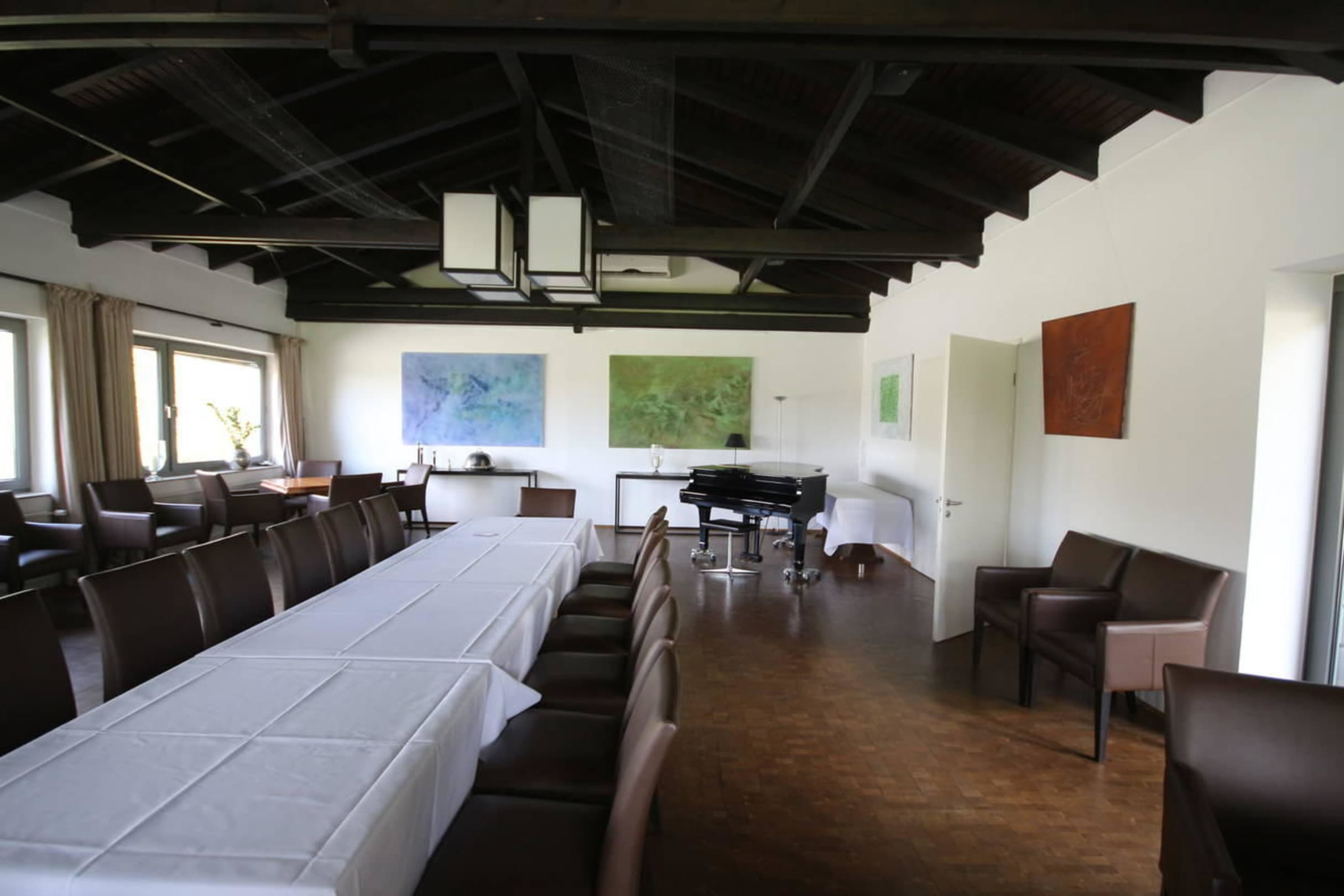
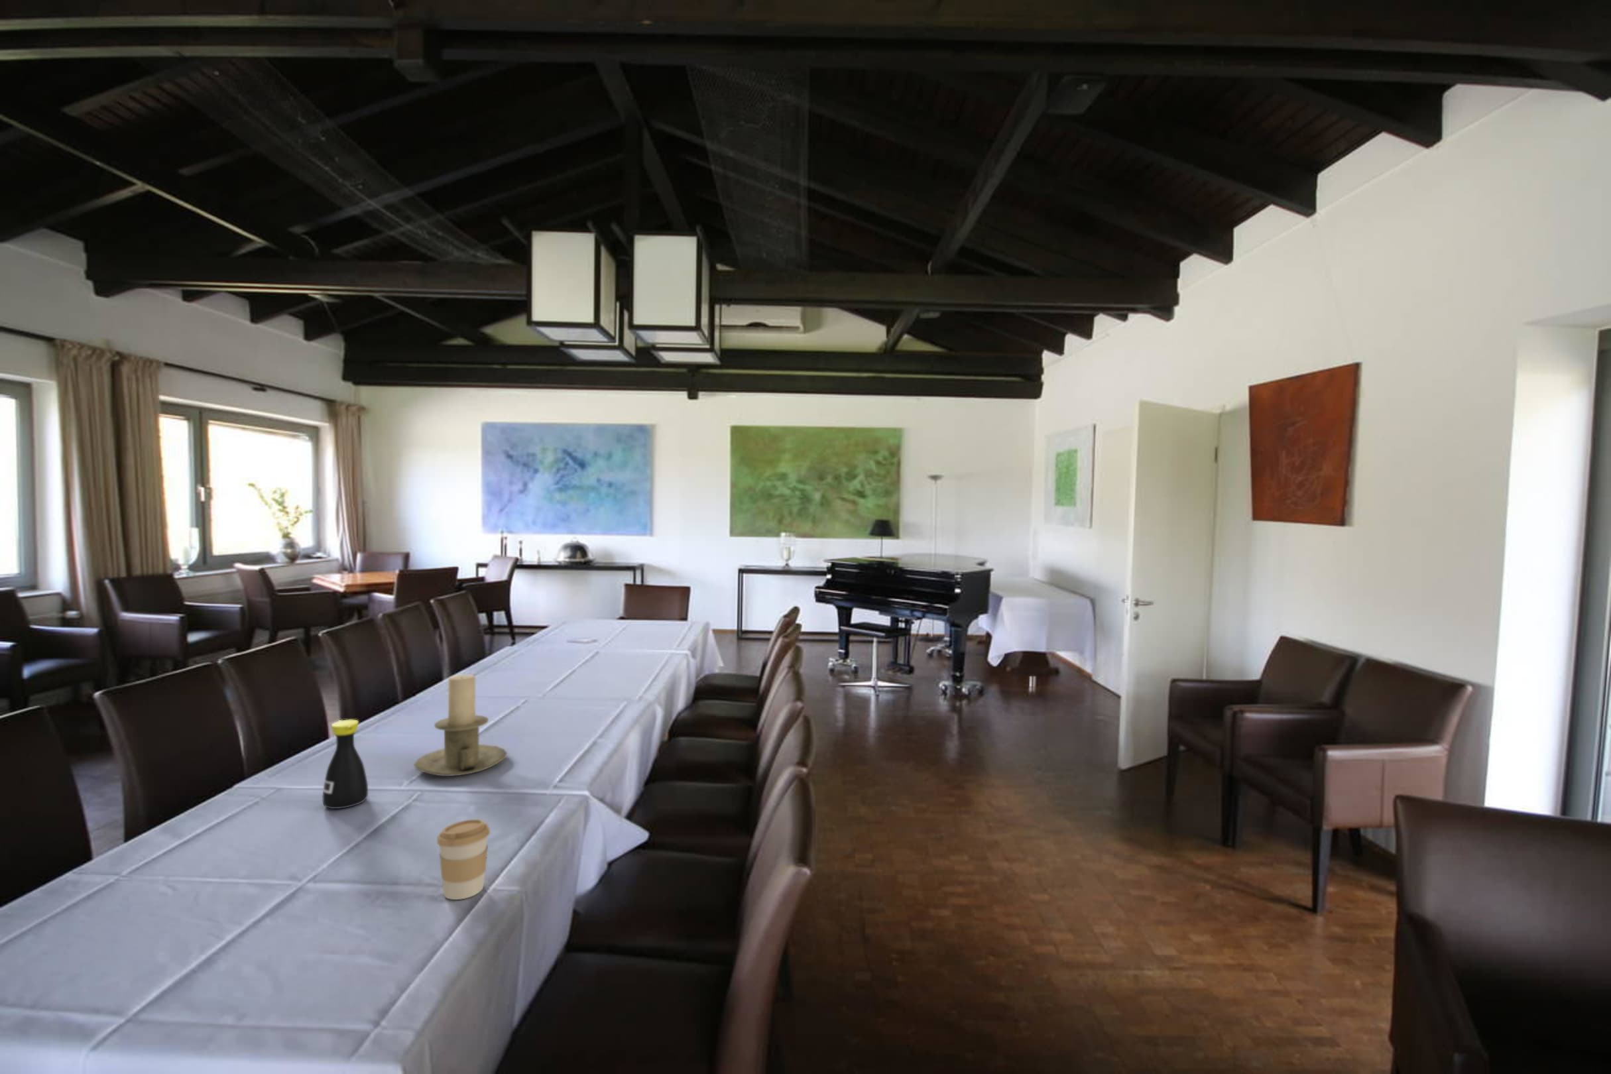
+ candle holder (461, 720)
+ bottle (345, 762)
+ coffee cup (464, 857)
